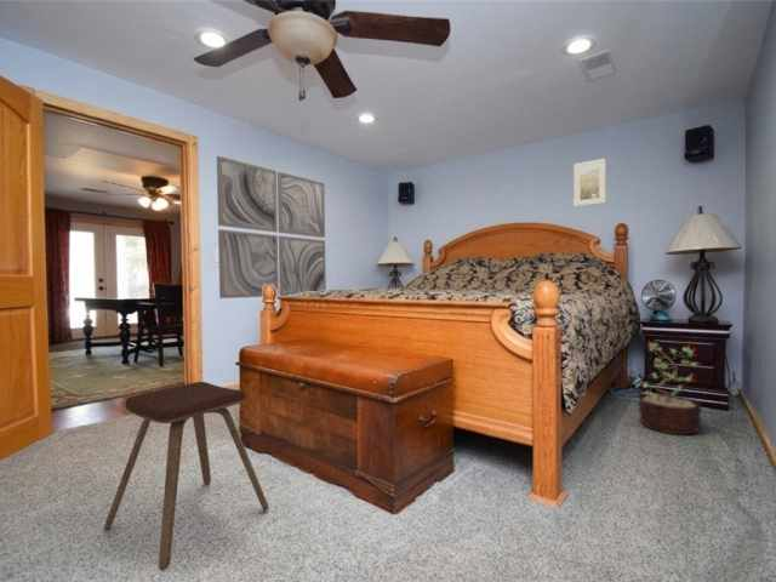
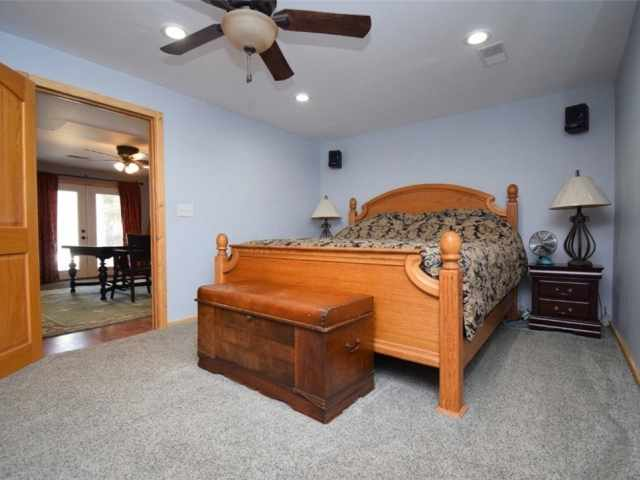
- decorative plant (668, 381)
- wall art (276, 235)
- music stool (179, 456)
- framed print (589, 183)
